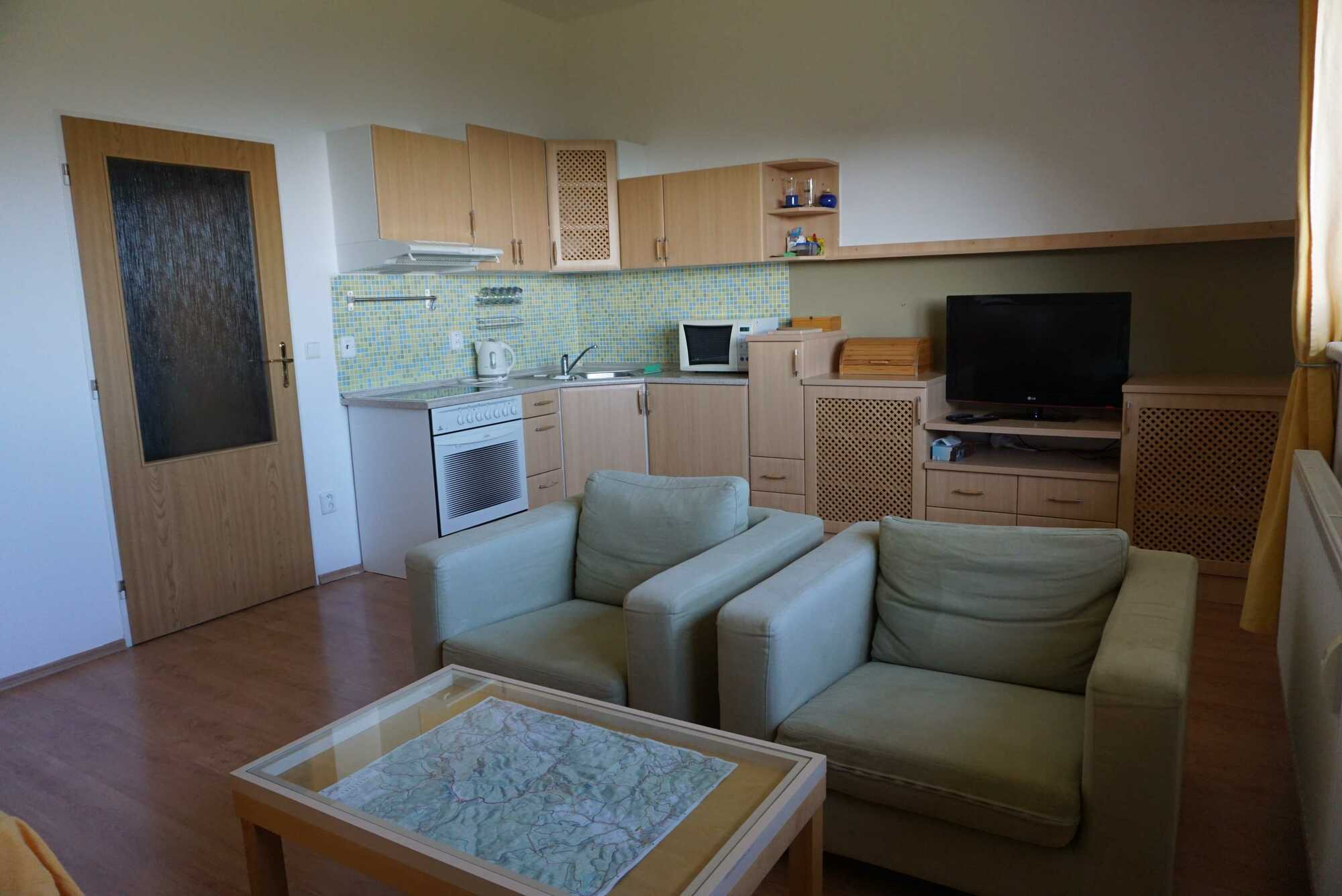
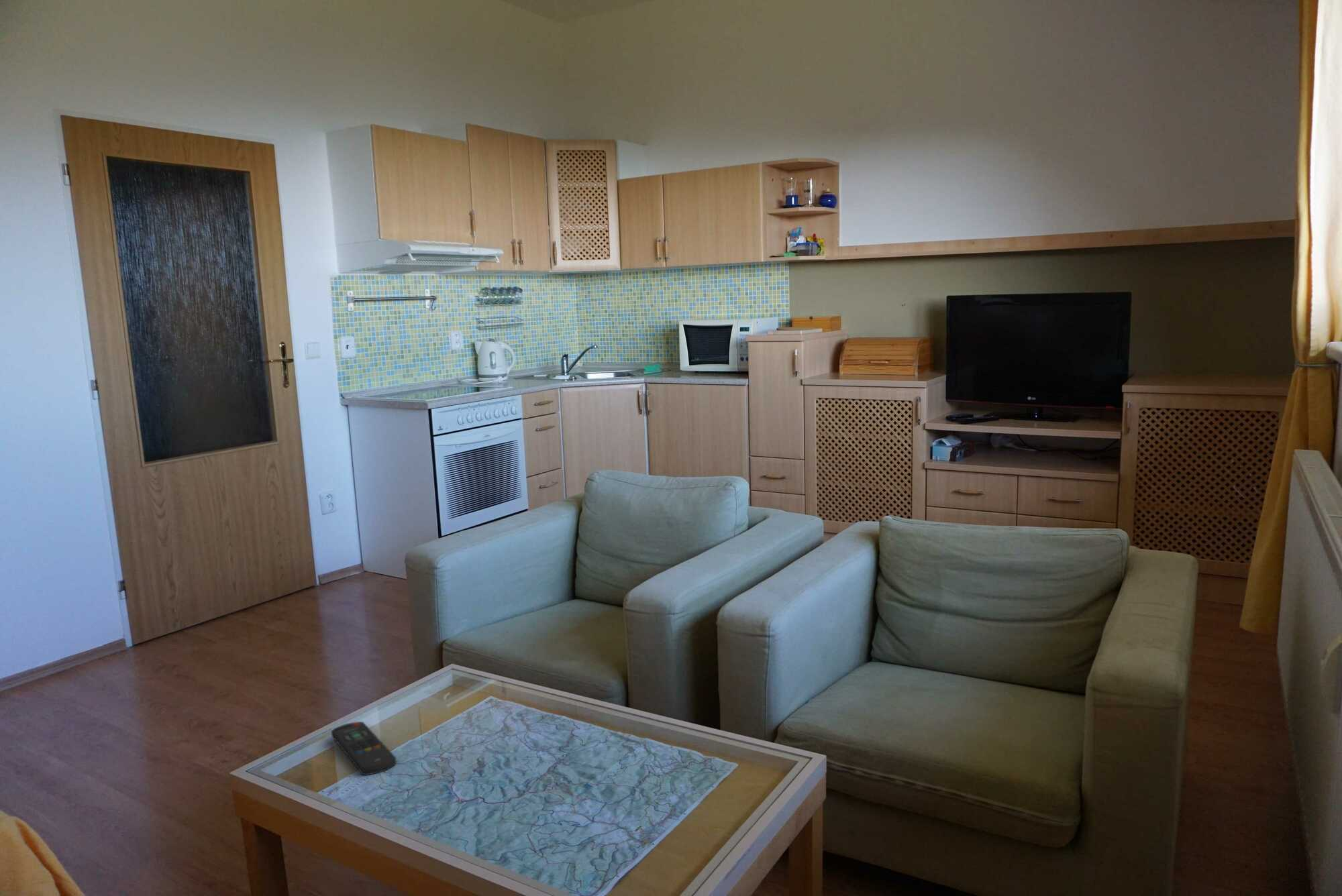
+ remote control (362, 746)
